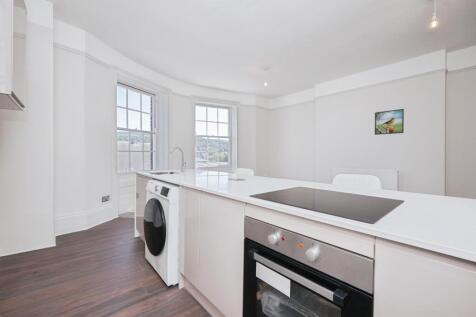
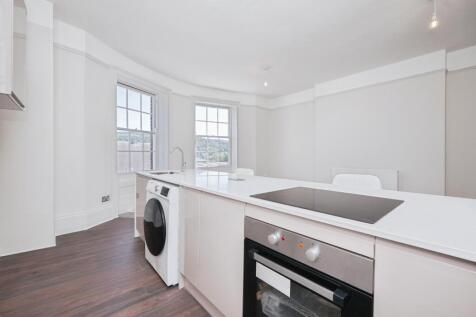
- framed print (388, 122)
